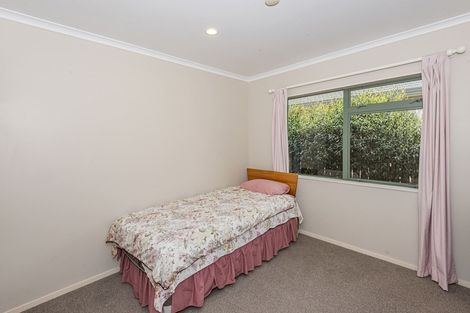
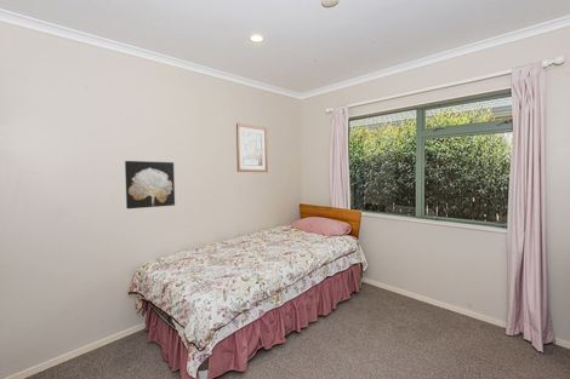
+ wall art (252, 149)
+ wall art (150, 184)
